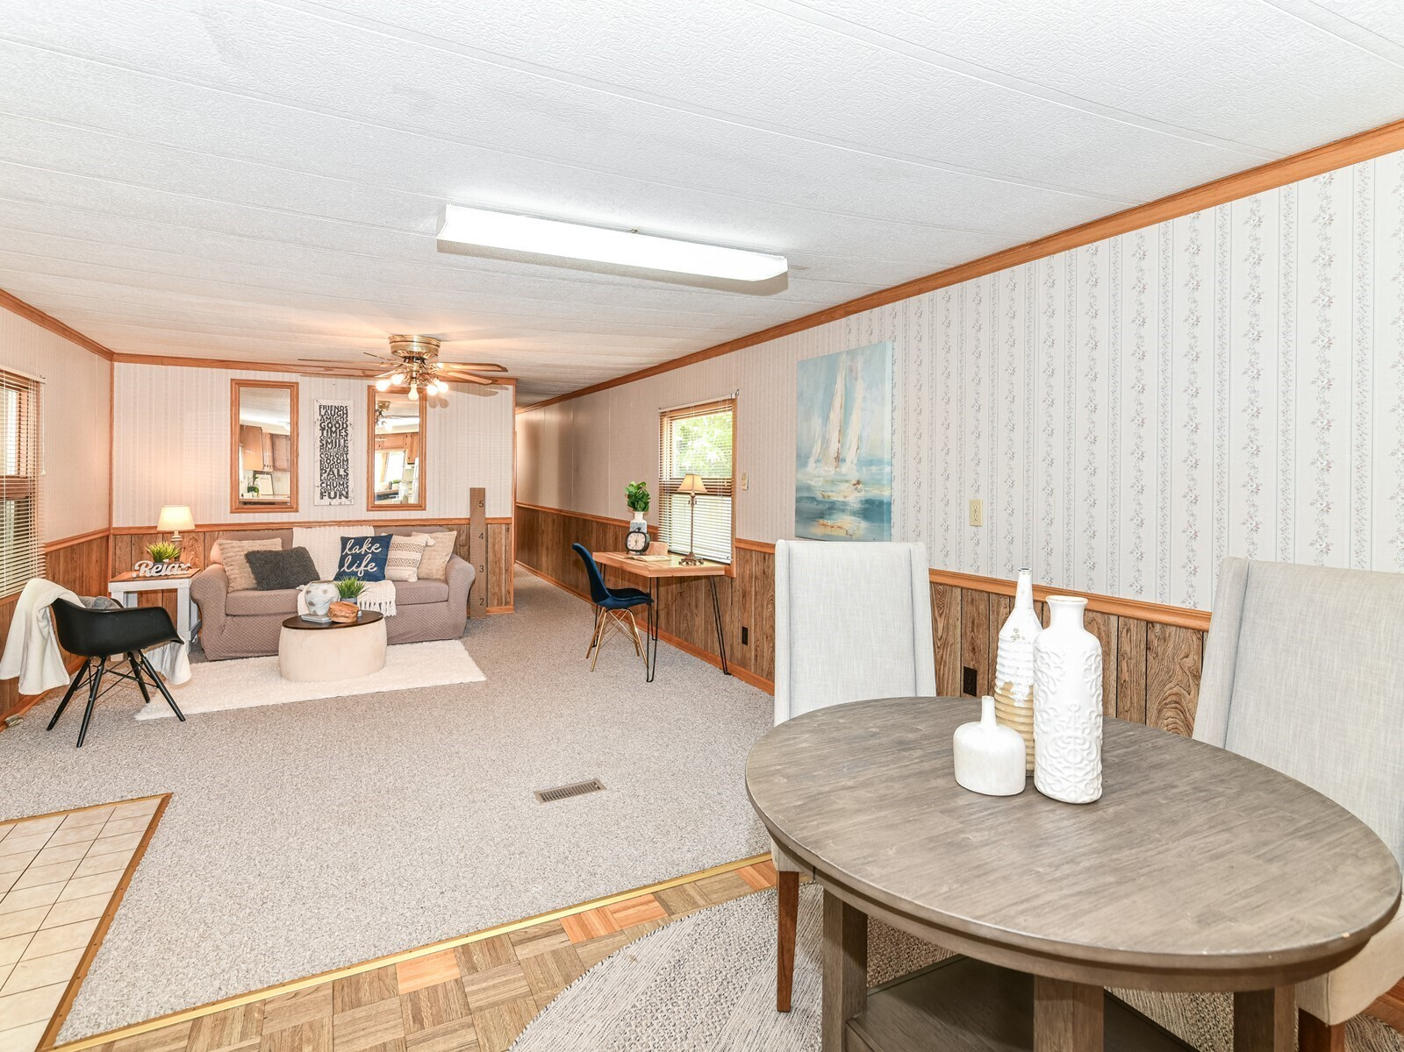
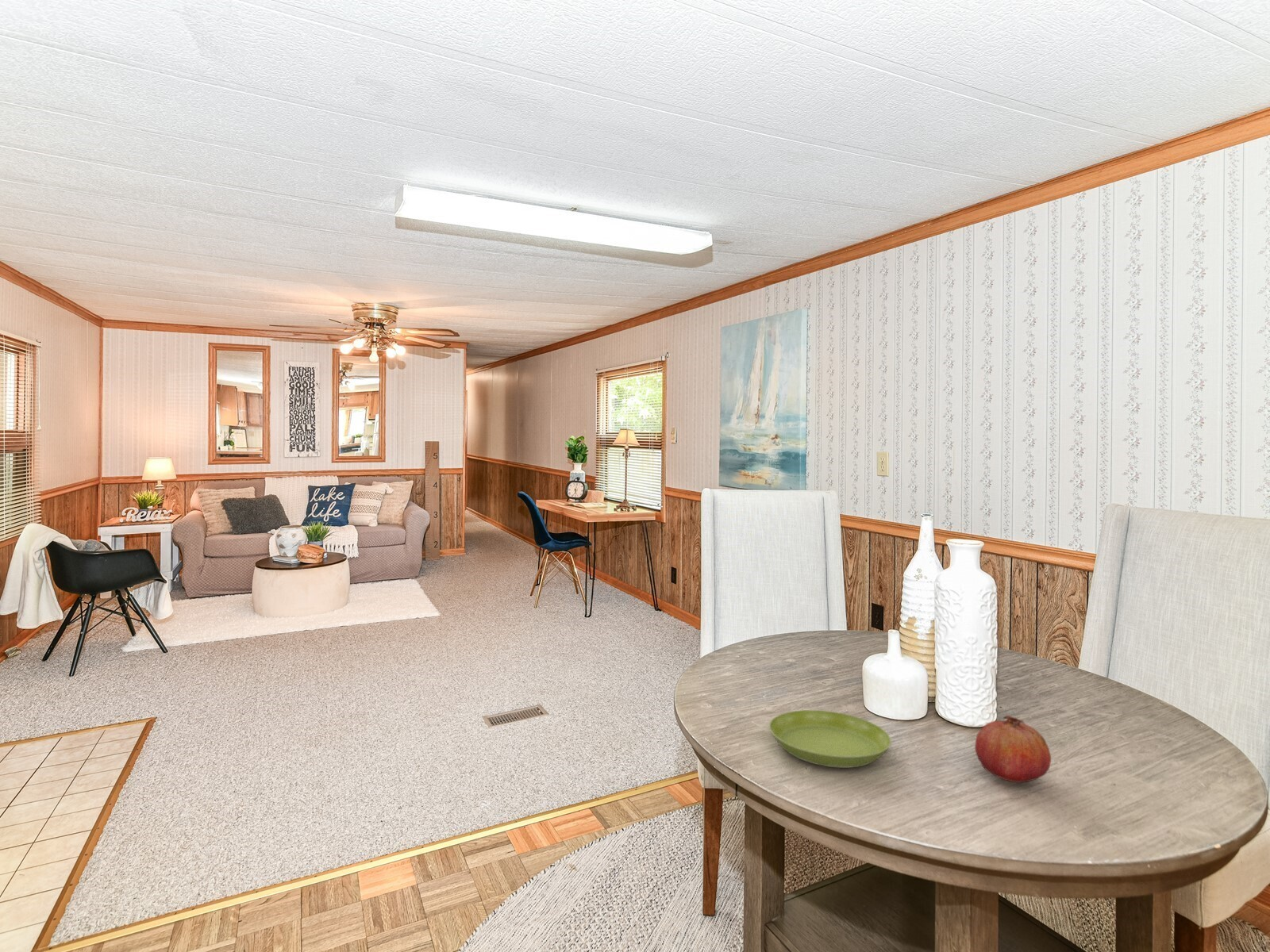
+ saucer (828, 739)
+ fruit (1012, 748)
